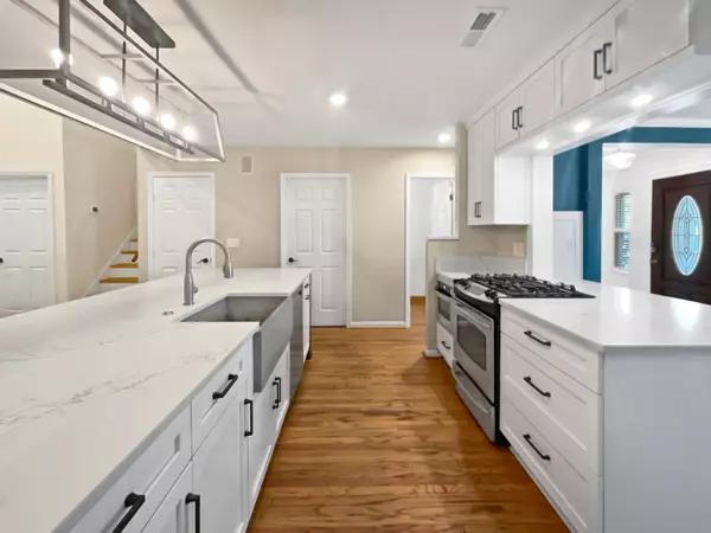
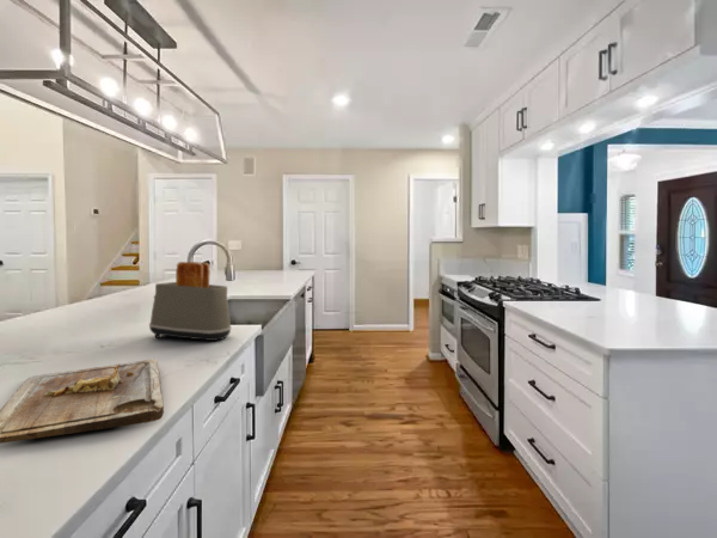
+ cutting board (87, 383)
+ toaster (190, 299)
